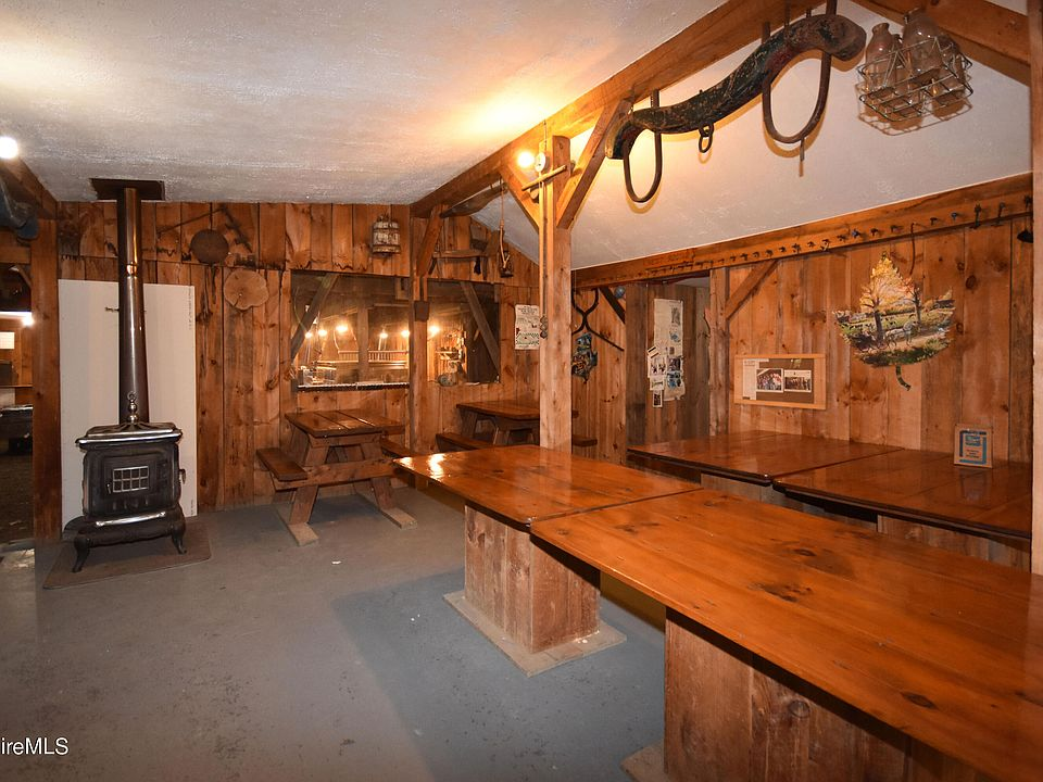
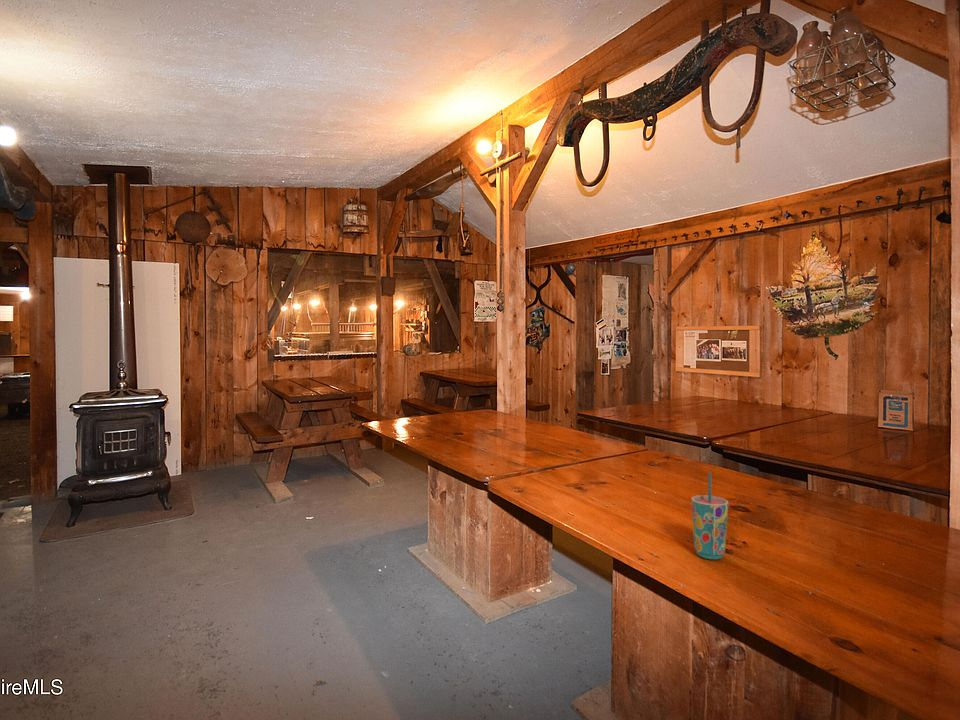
+ cup (709, 514)
